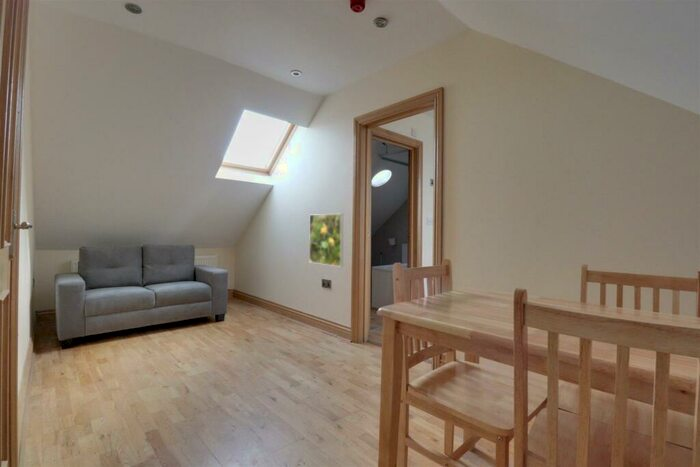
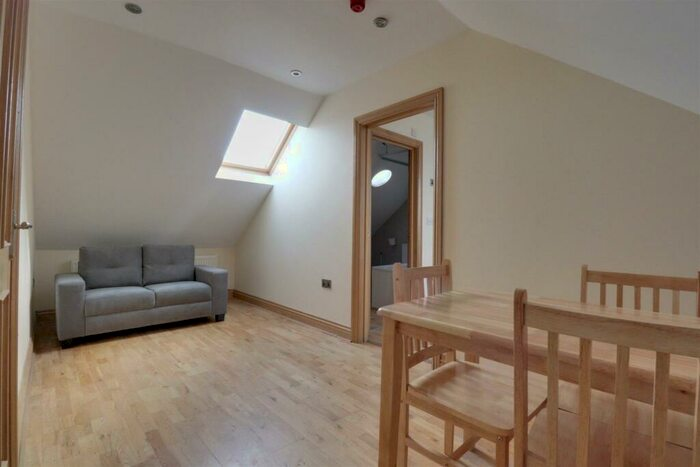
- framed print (325, 239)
